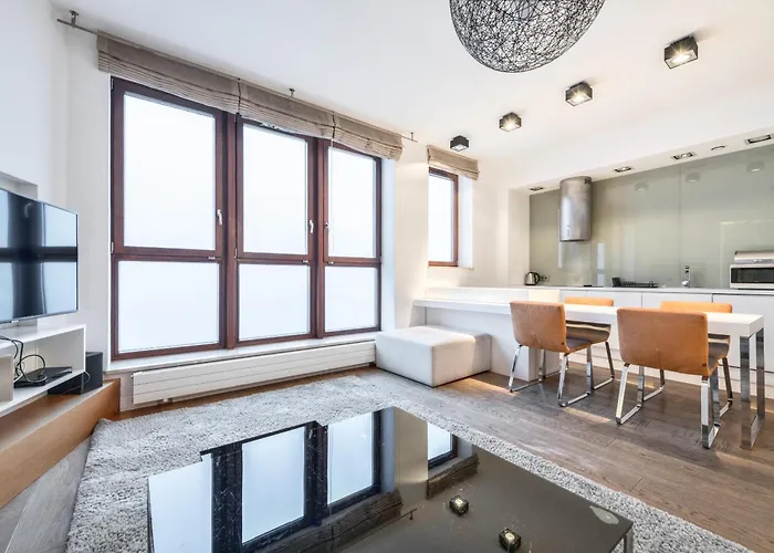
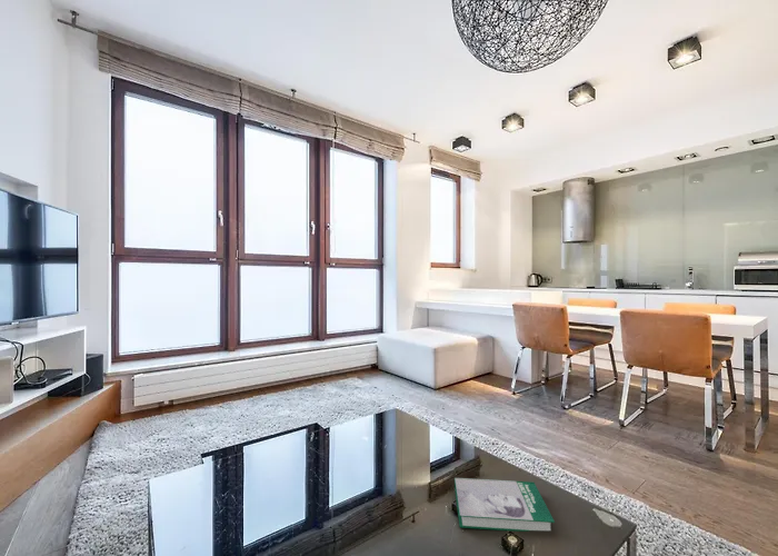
+ book (499, 502)
